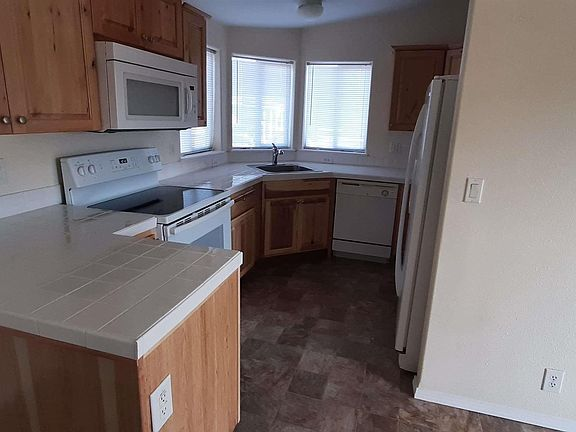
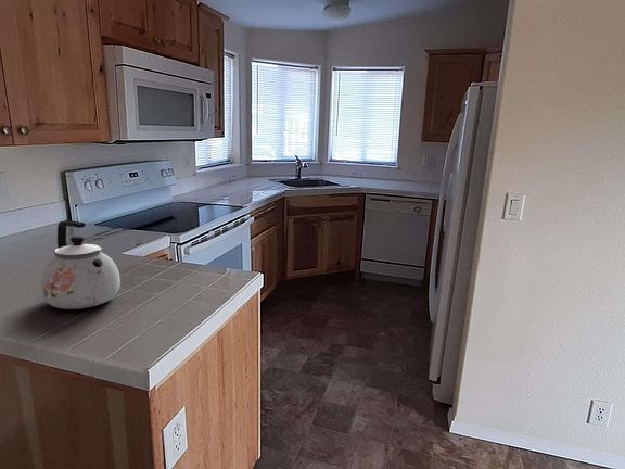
+ kettle (80, 262)
